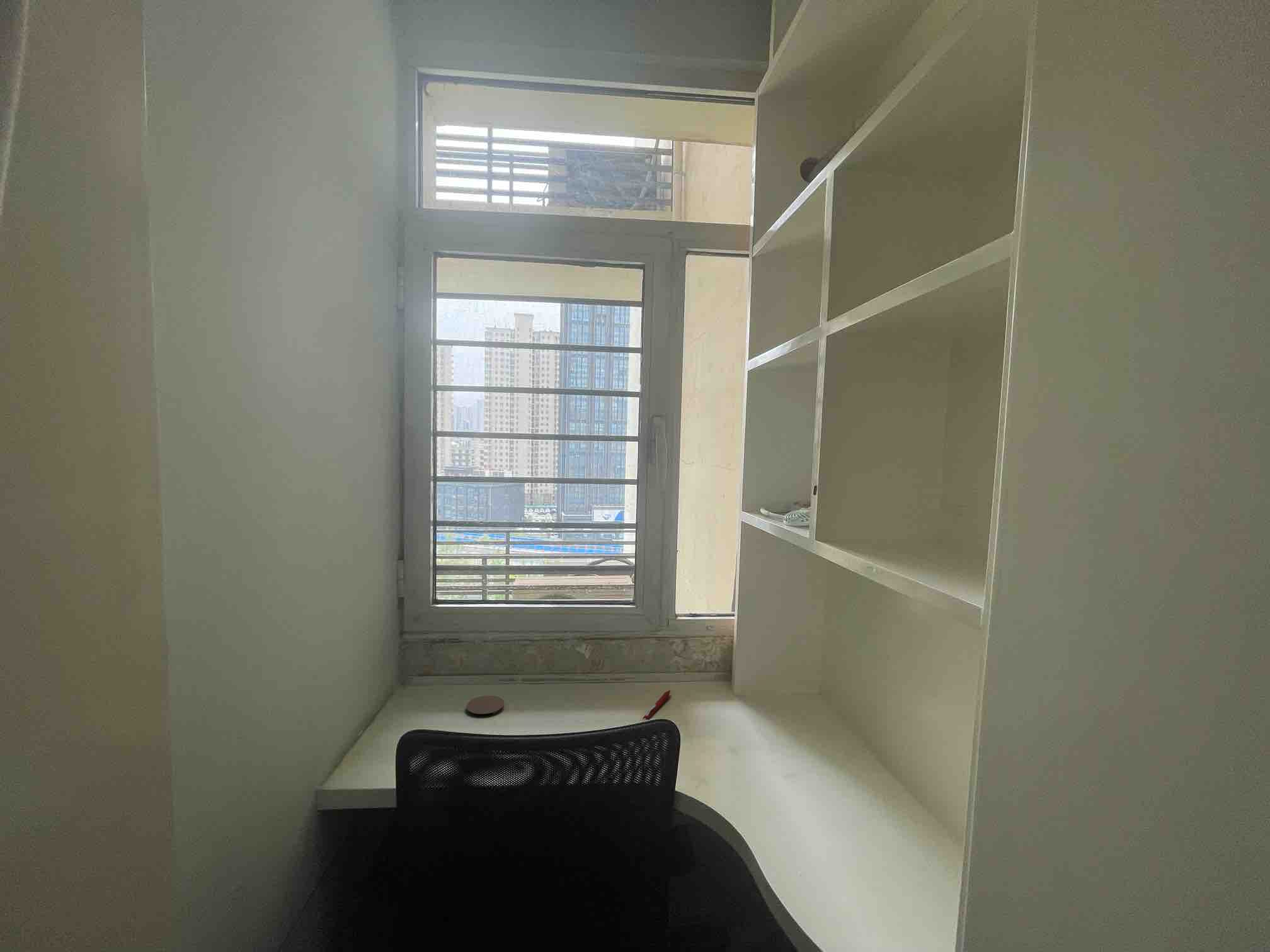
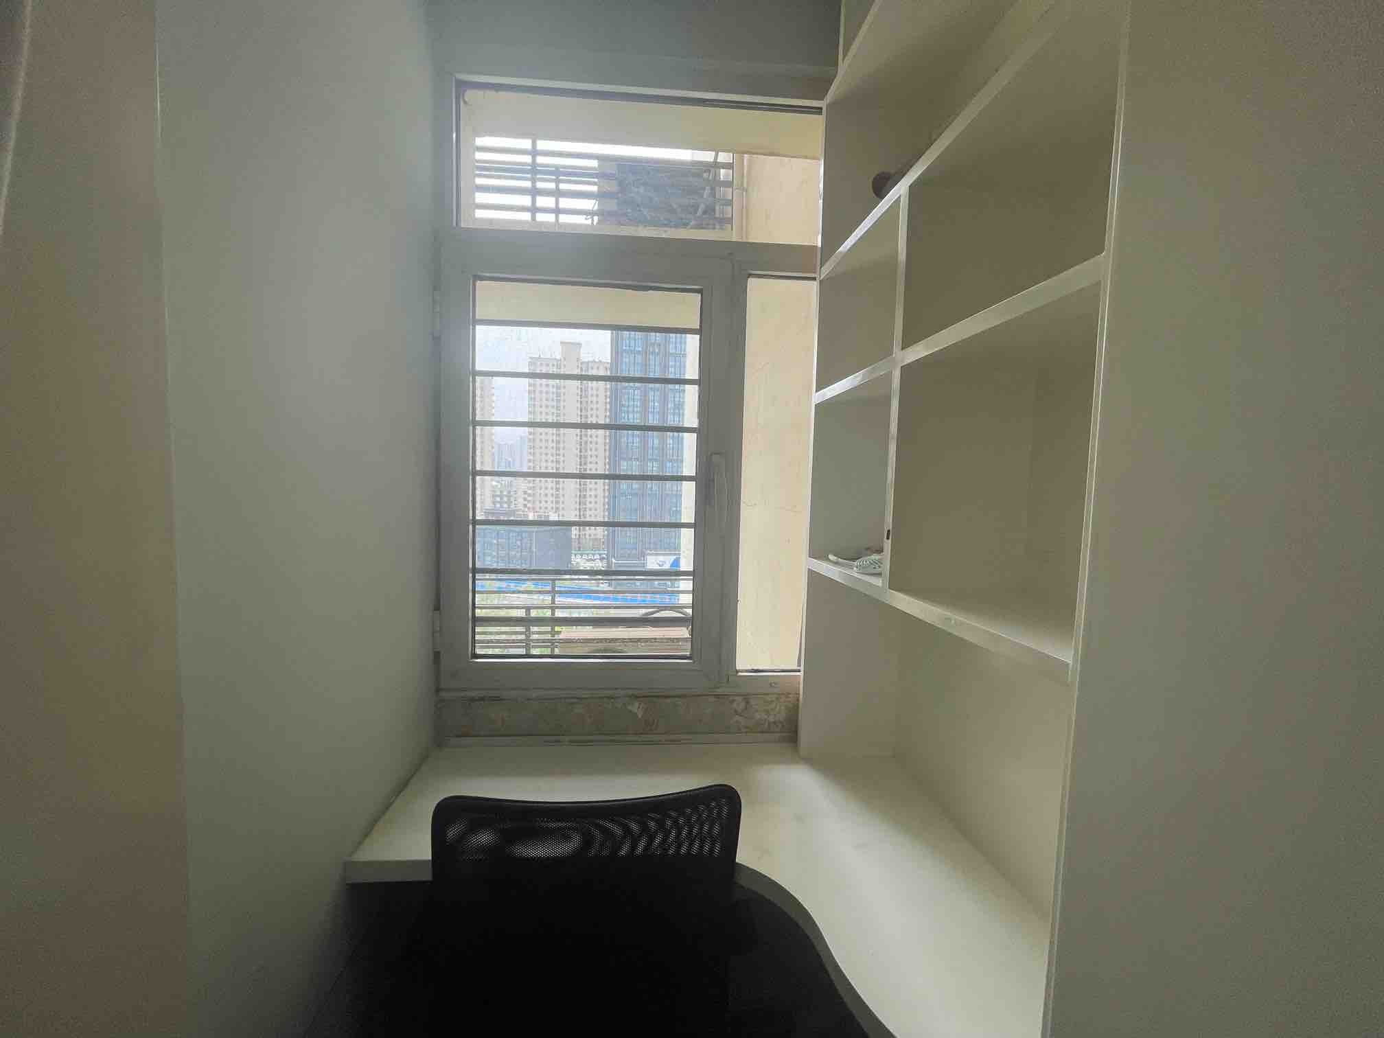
- coaster (485, 706)
- pen (657, 704)
